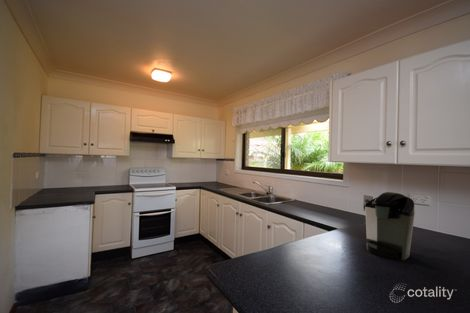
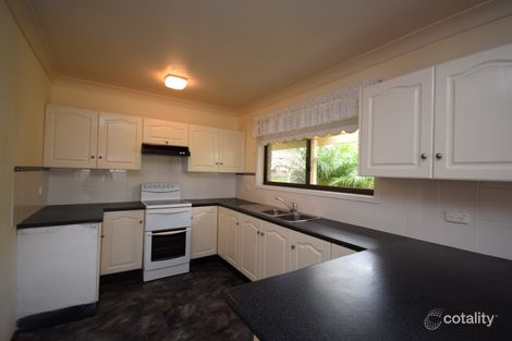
- coffee maker (378, 218)
